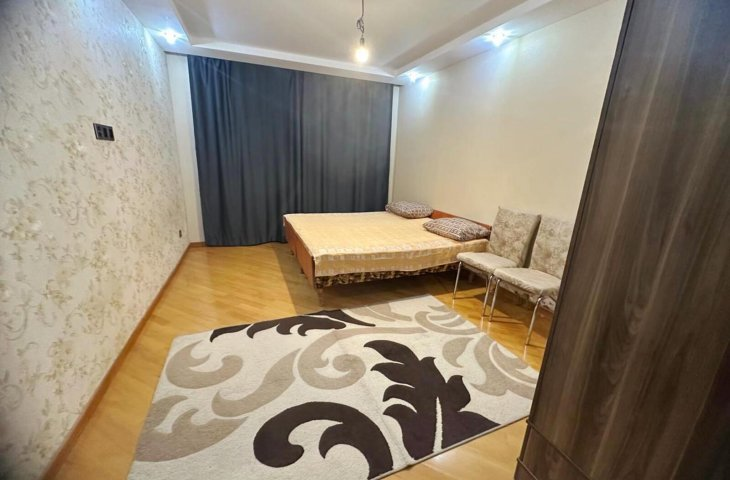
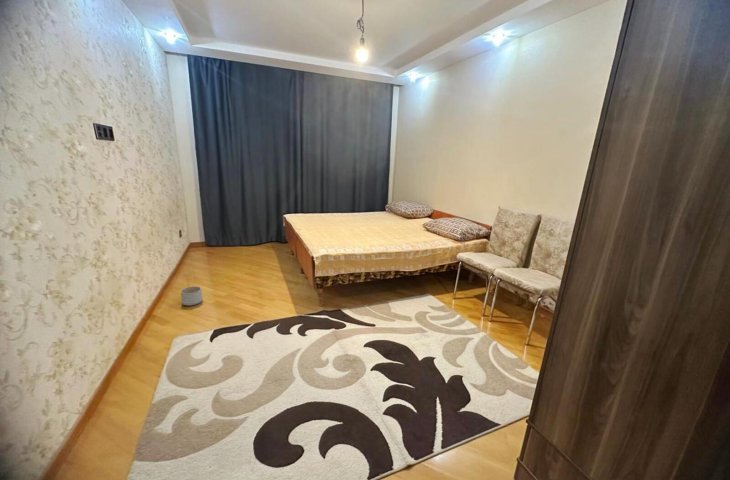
+ planter (191, 296)
